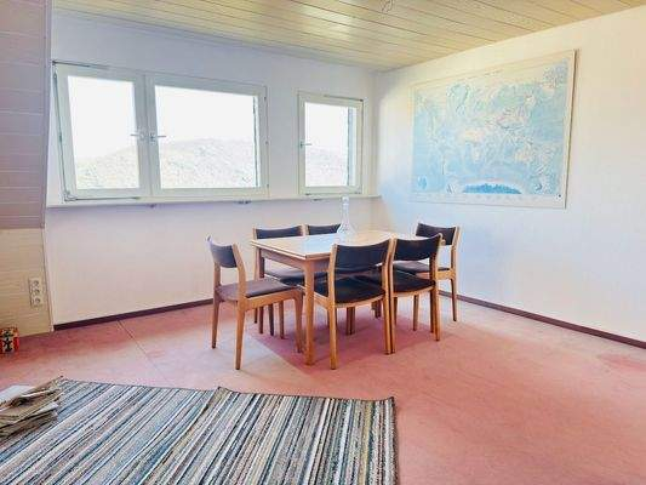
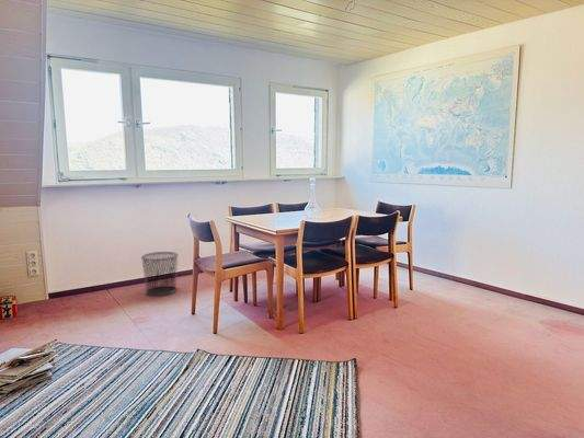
+ waste bin (161, 273)
